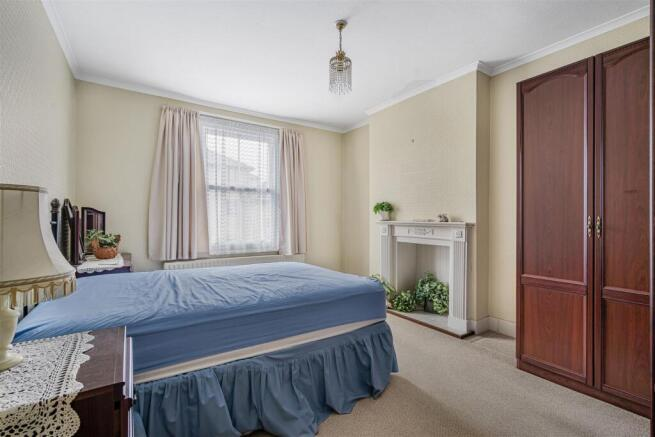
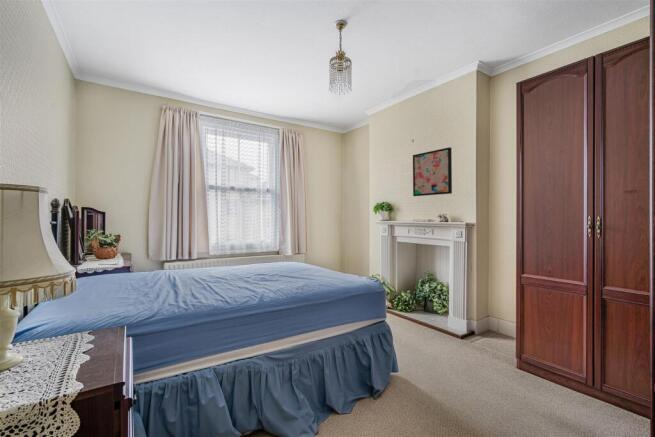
+ wall art (431, 173)
